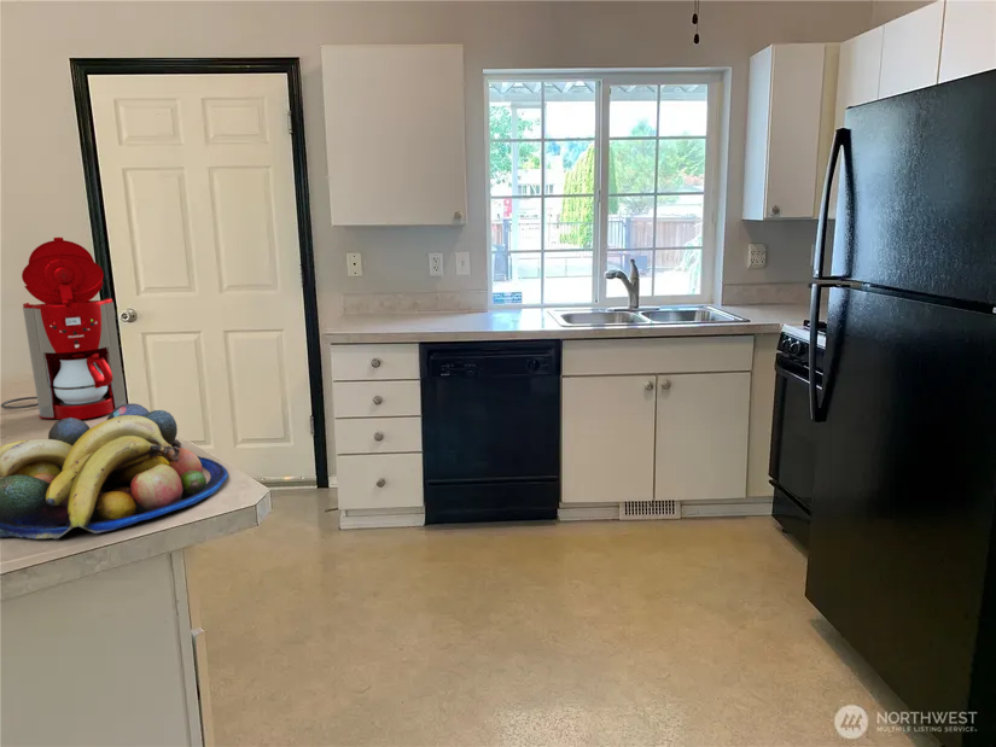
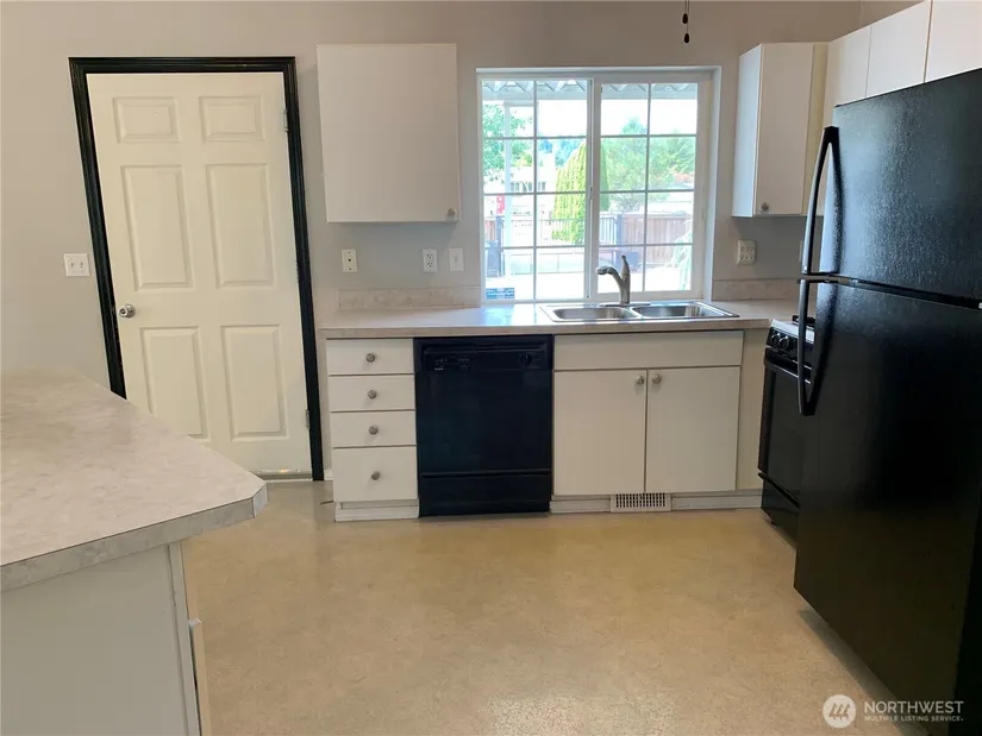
- coffee maker (53, 323)
- fruit bowl (109, 454)
